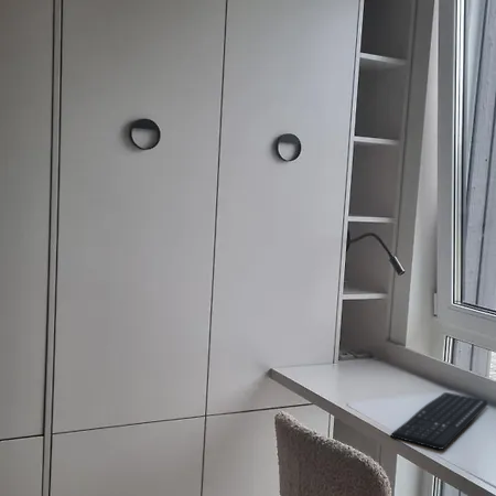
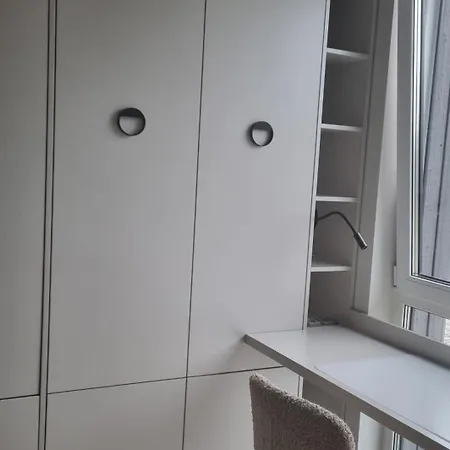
- keyboard (441, 416)
